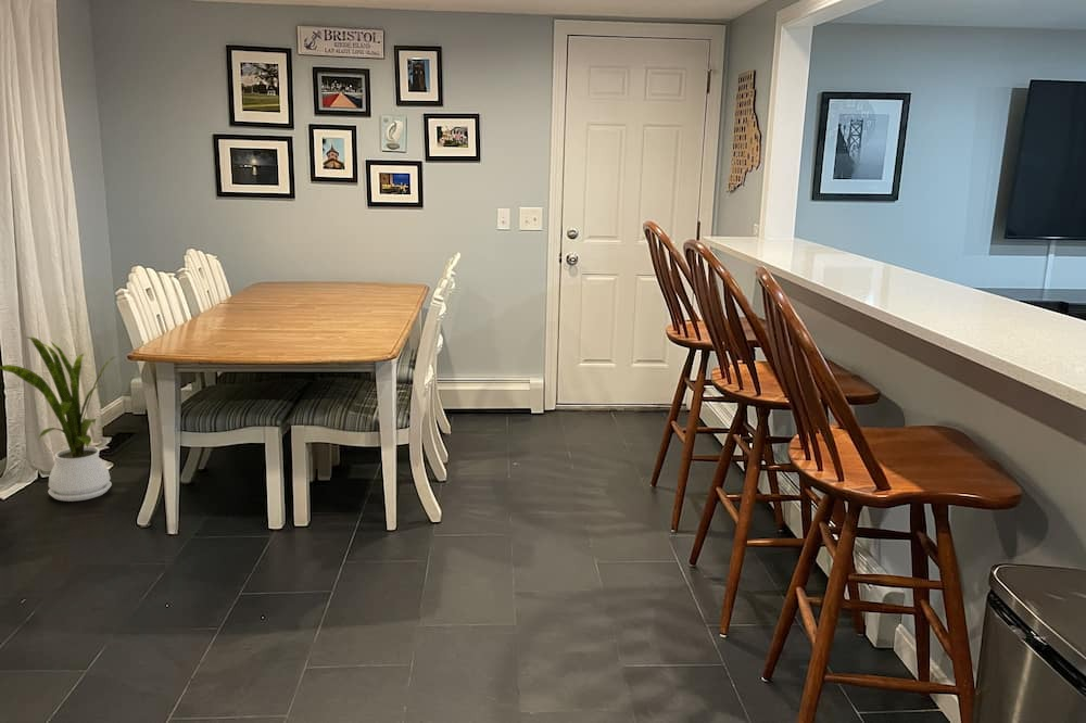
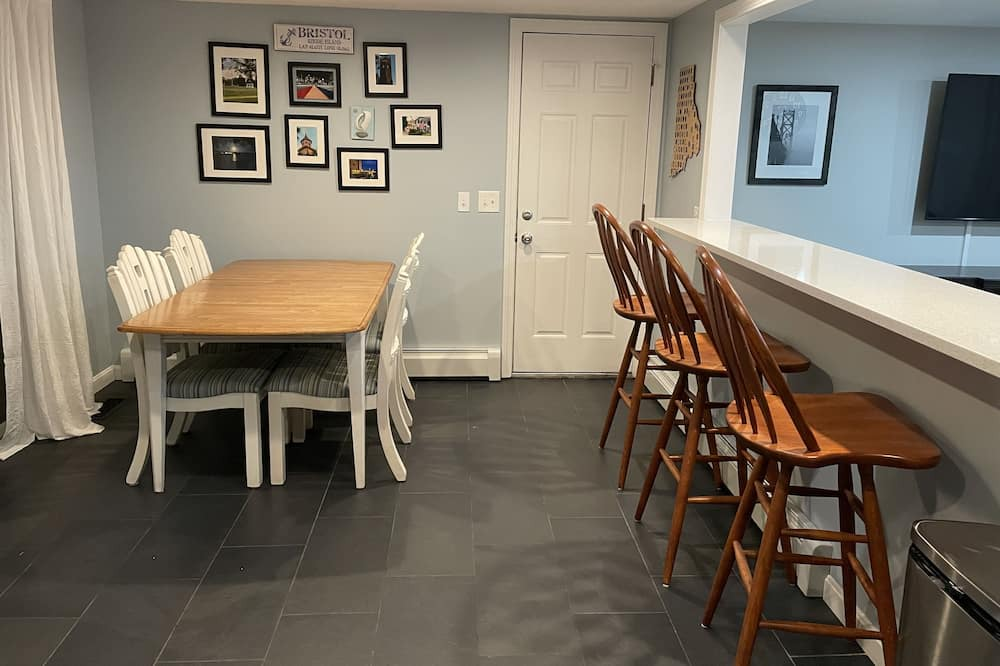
- house plant (67, 413)
